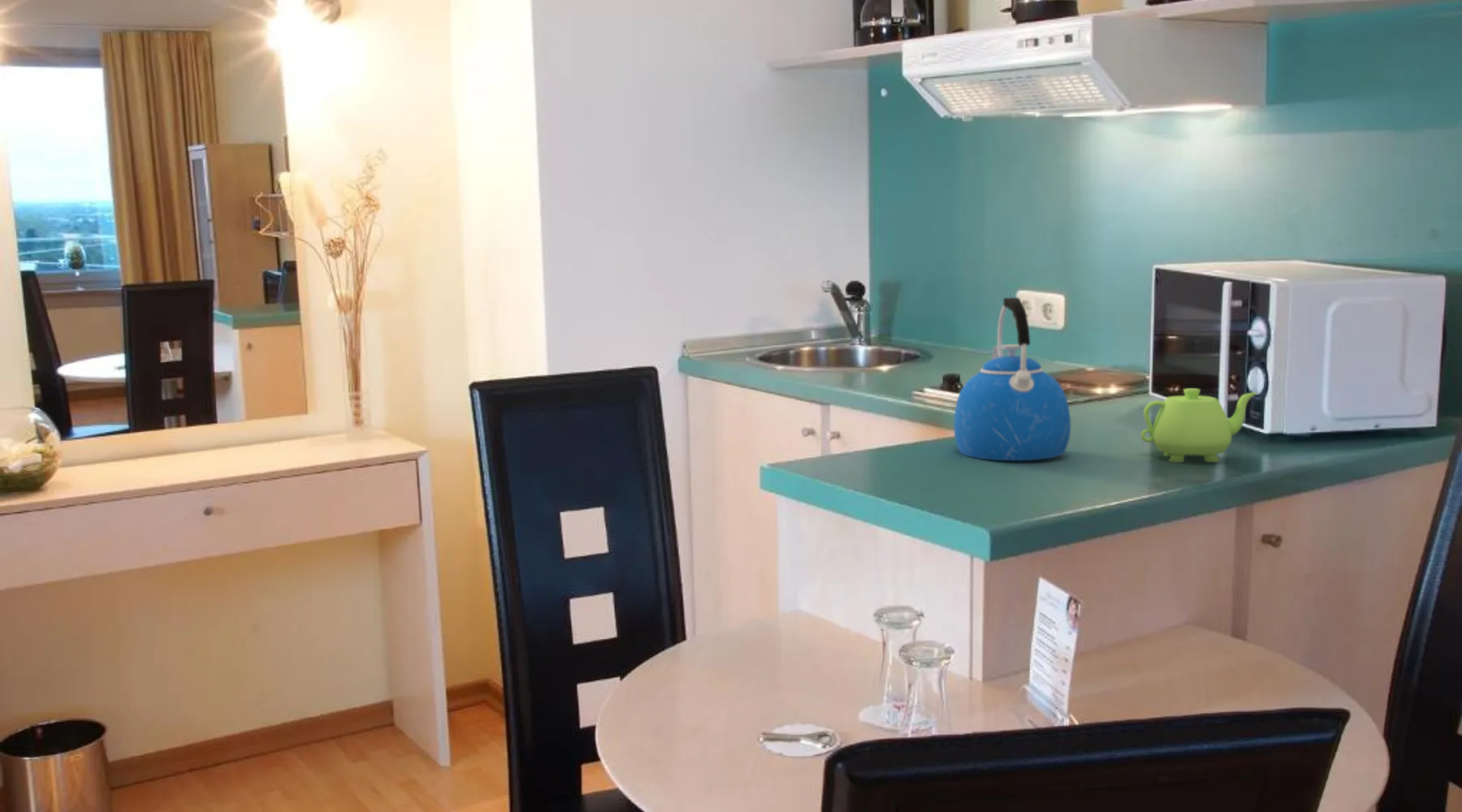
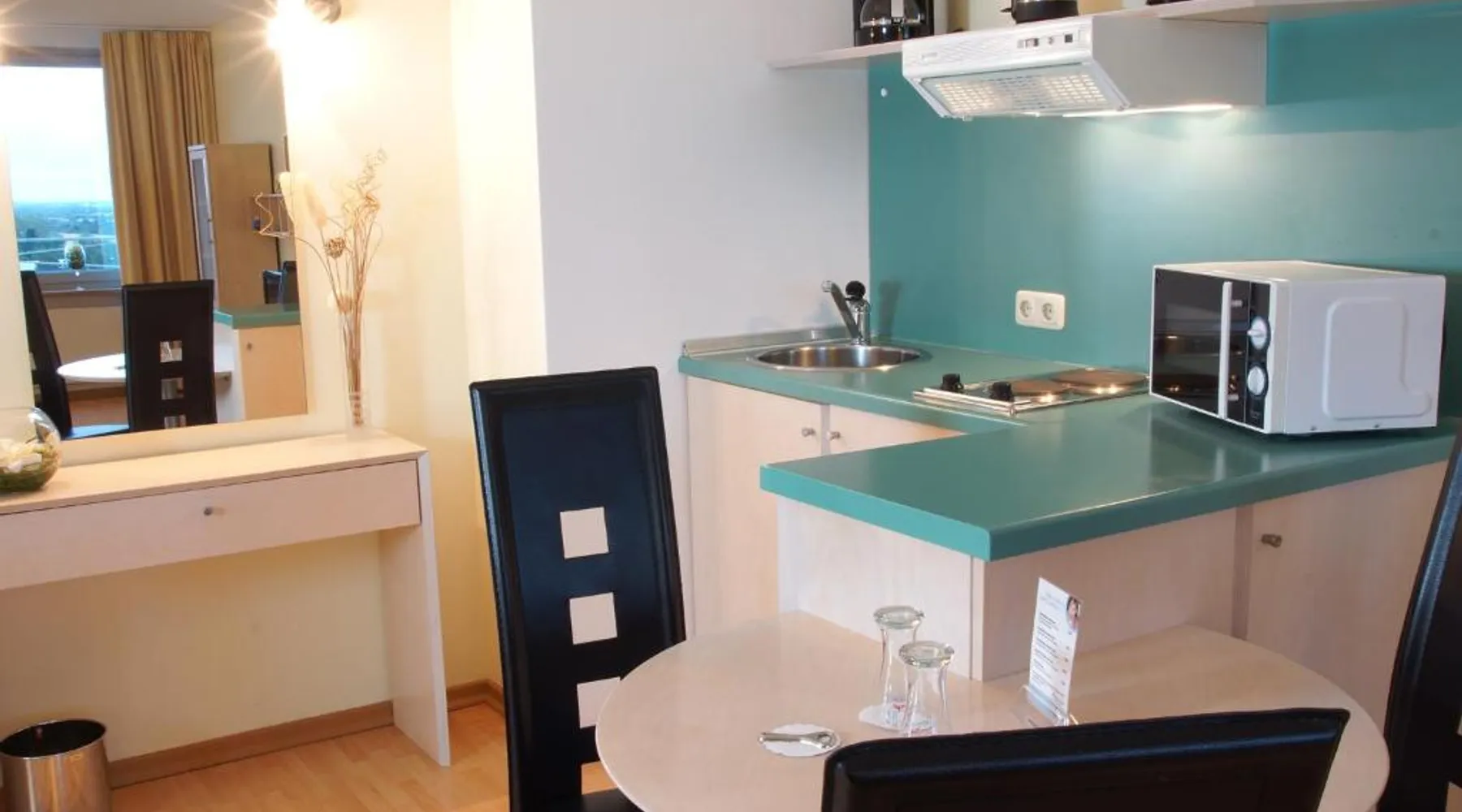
- teapot (1199, 423)
- kettle (1008, 374)
